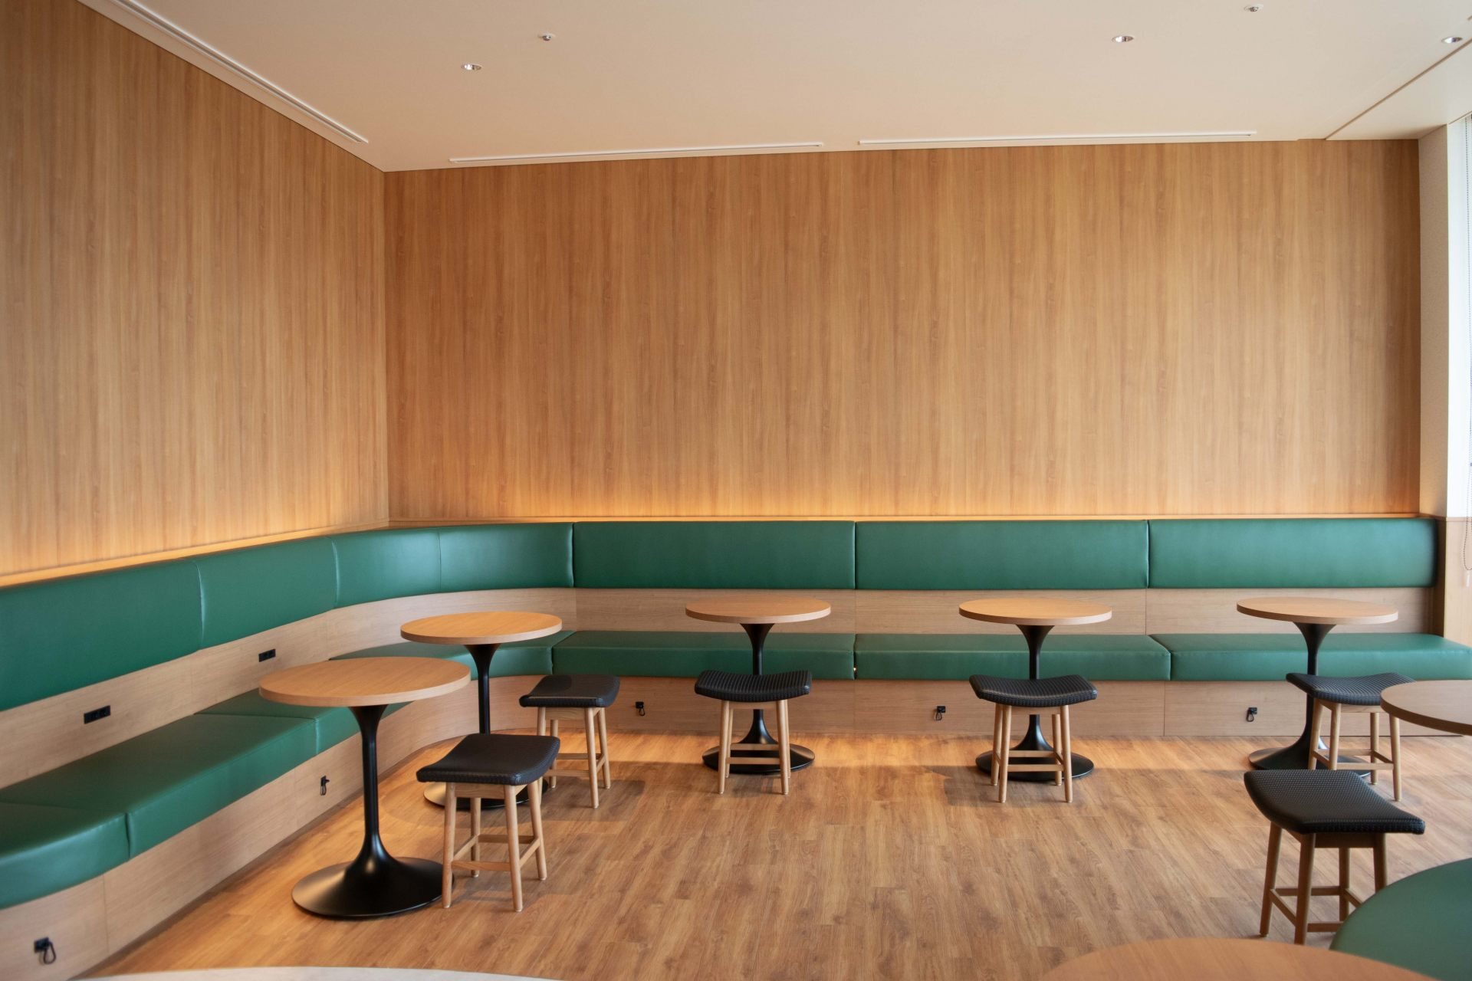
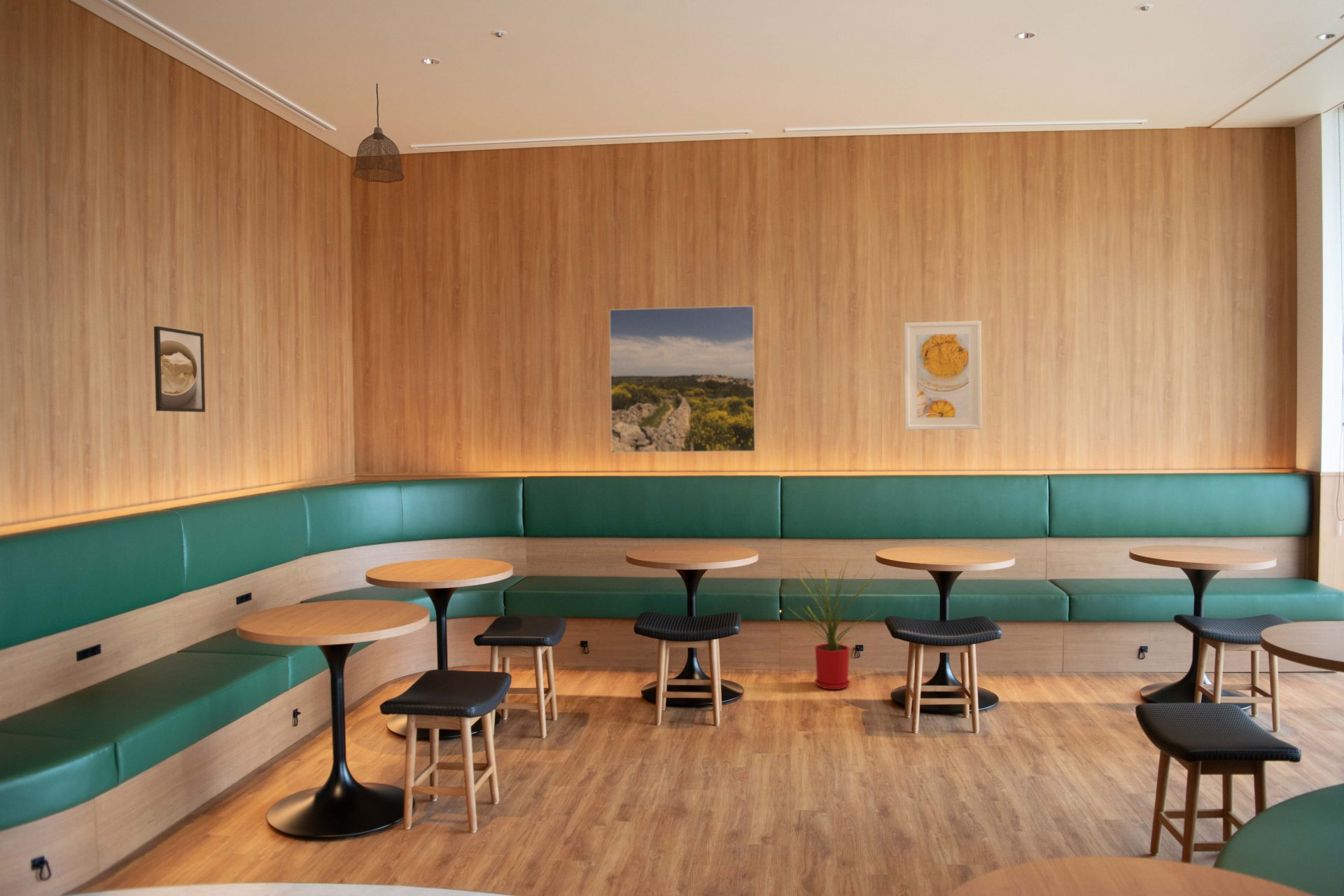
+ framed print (942, 375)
+ pendant lamp (377, 130)
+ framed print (682, 379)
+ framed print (180, 370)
+ house plant (831, 623)
